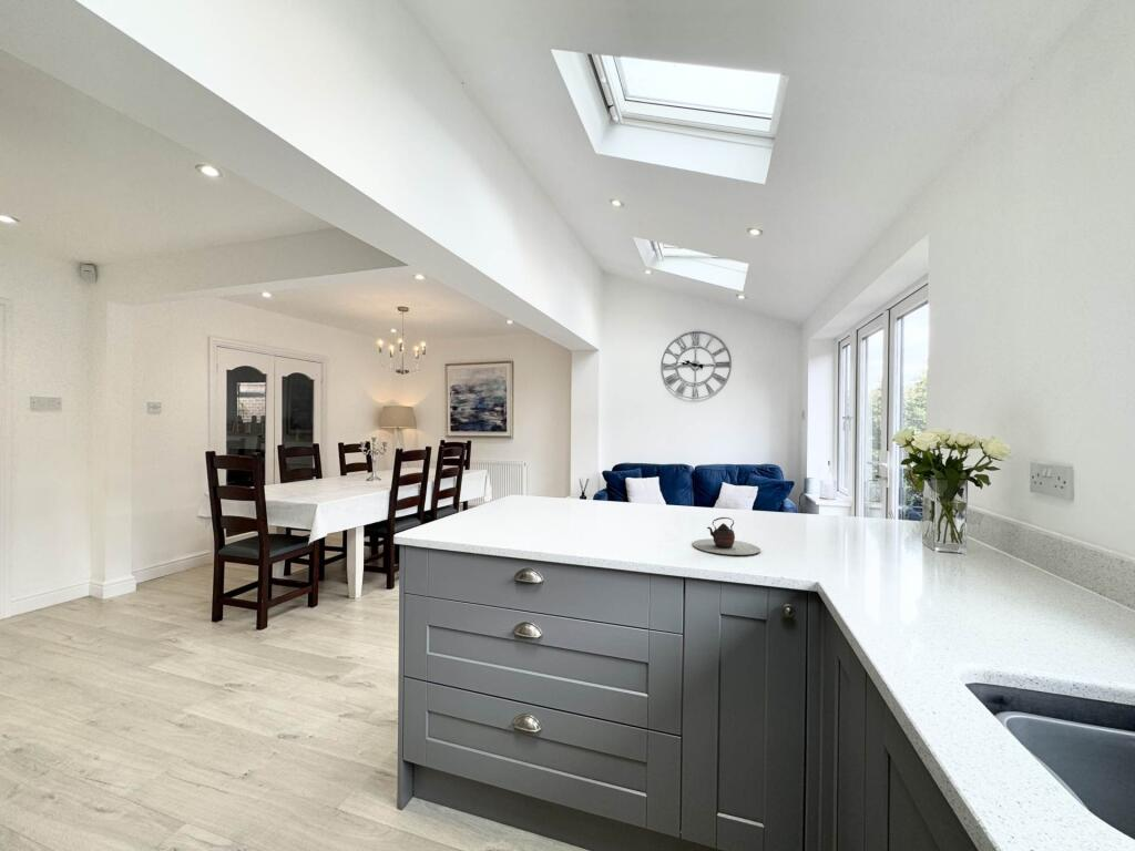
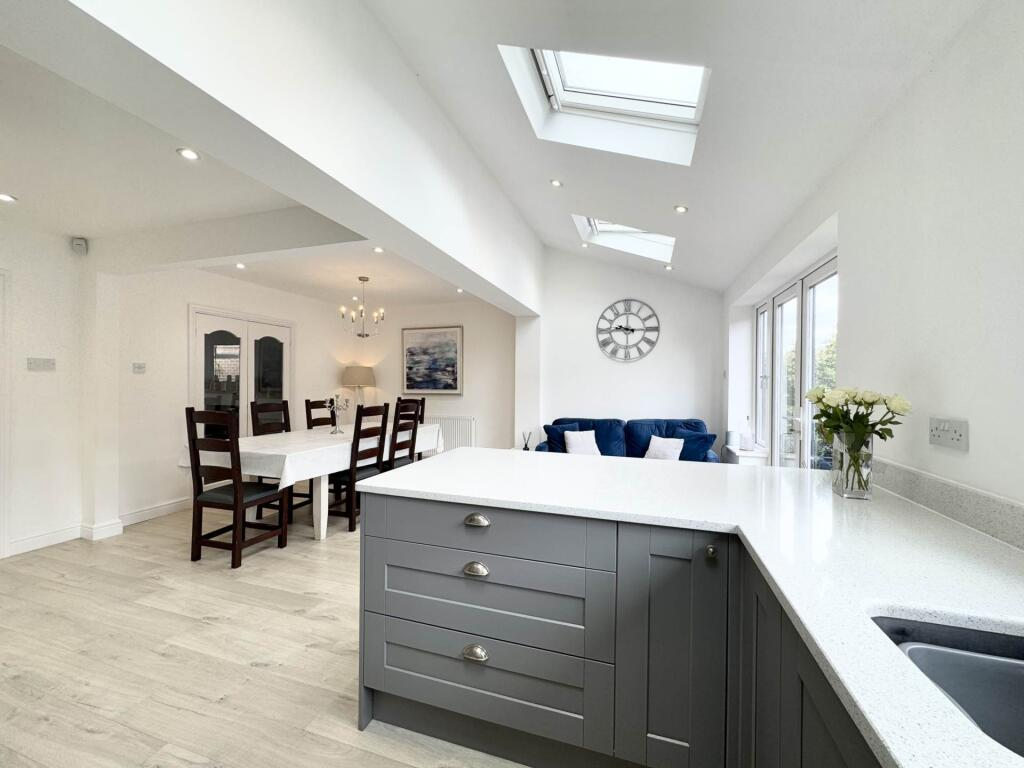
- teapot (725, 531)
